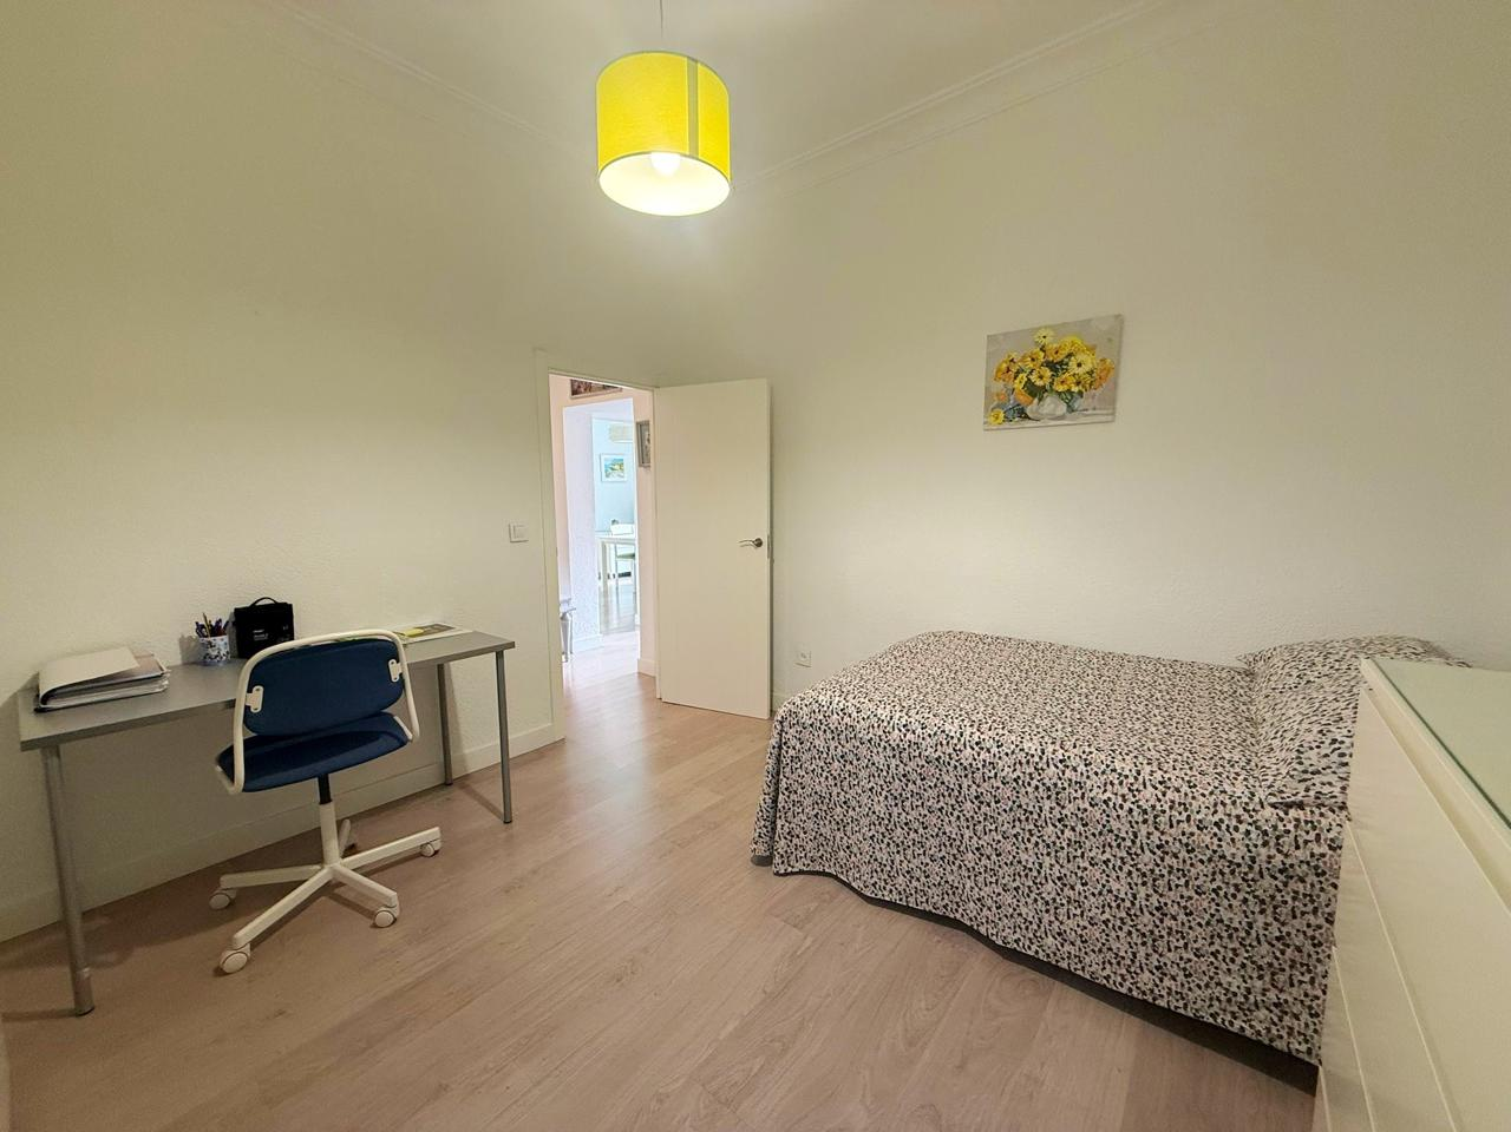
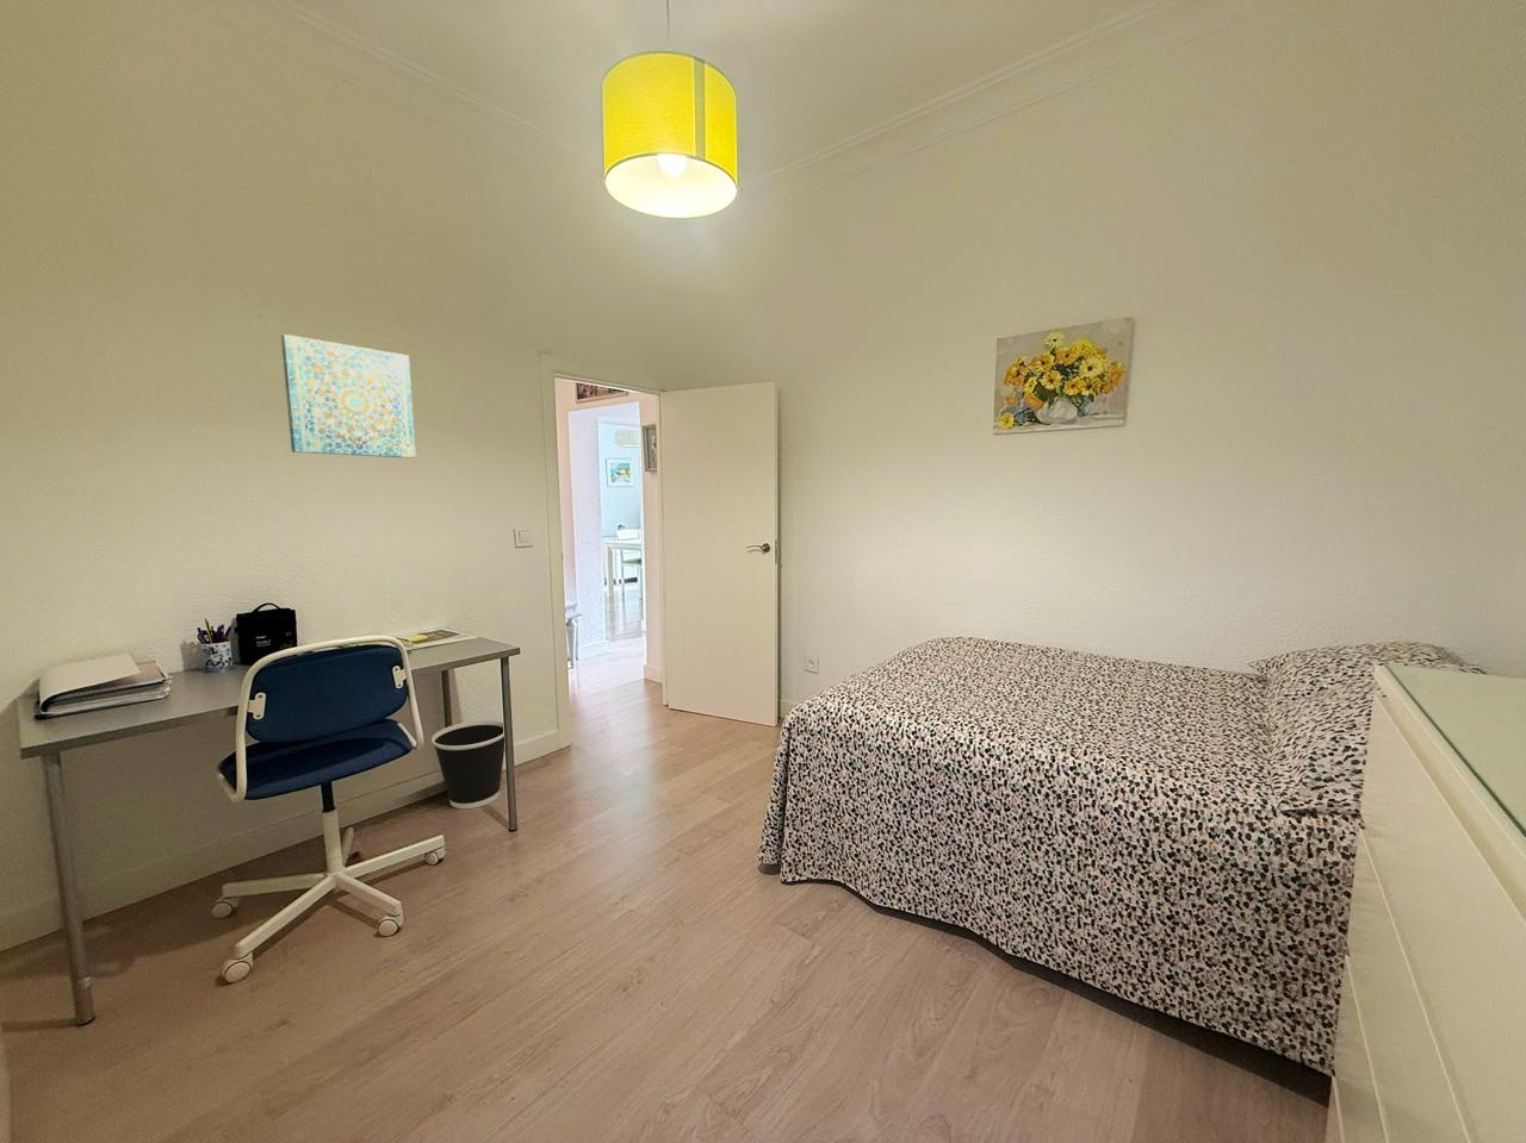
+ wall art (353, 400)
+ wastebasket (472, 765)
